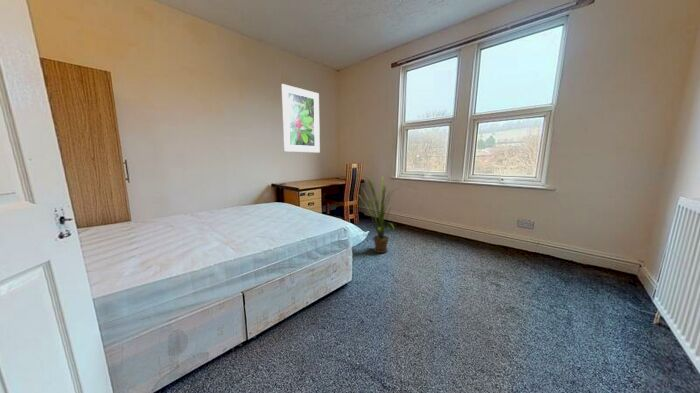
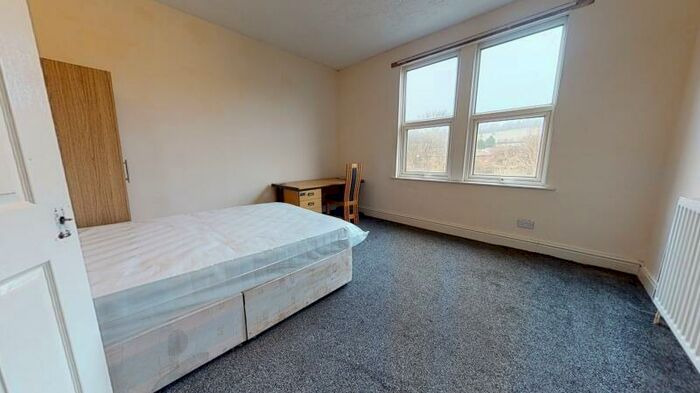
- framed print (302, 121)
- house plant (380, 215)
